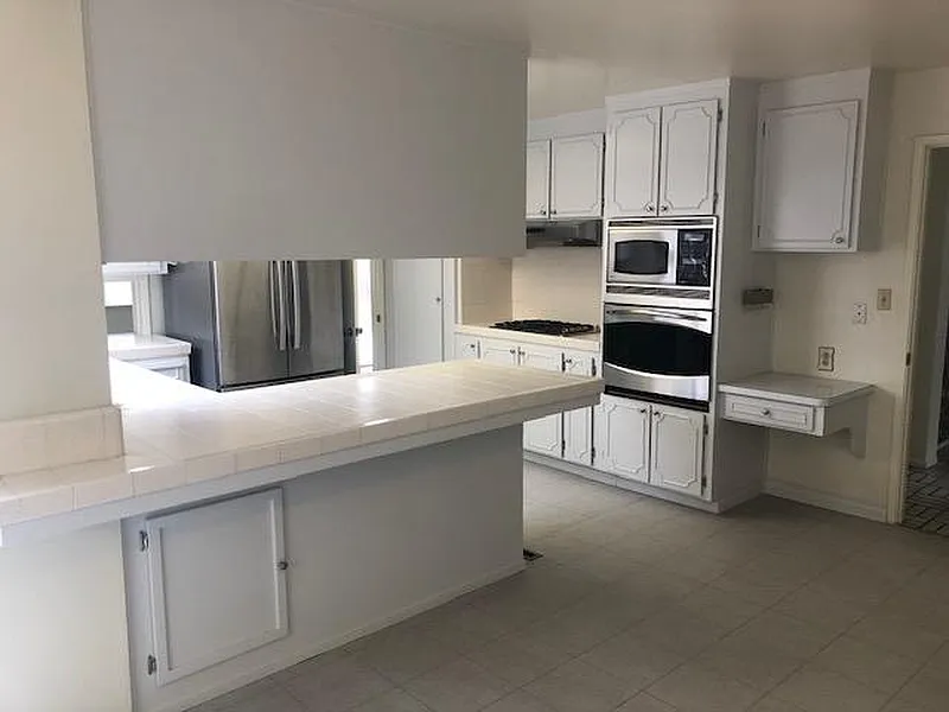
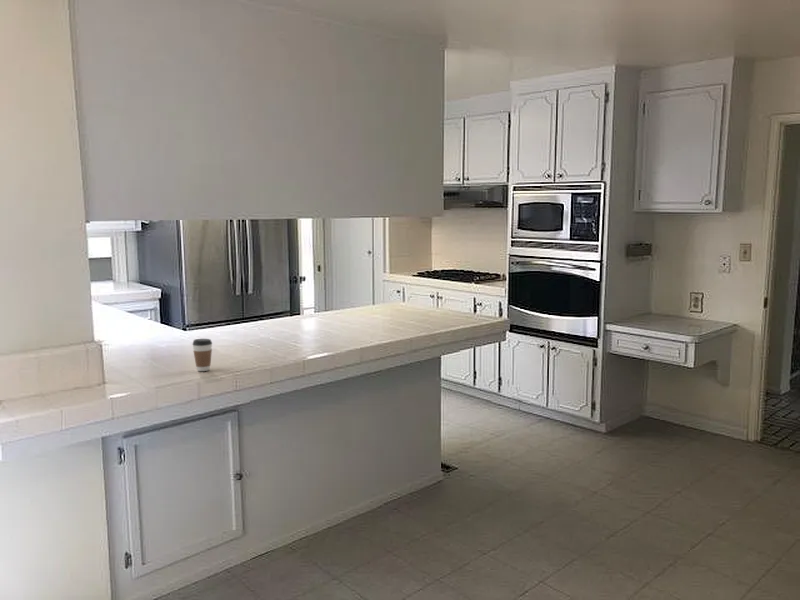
+ coffee cup (202, 354)
